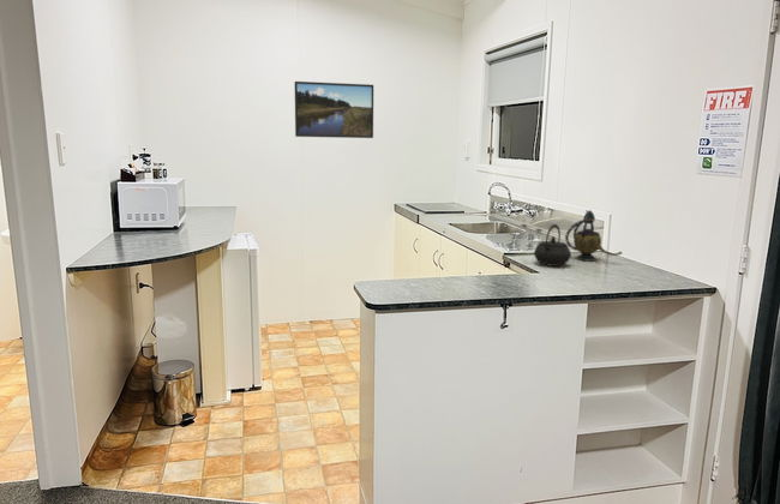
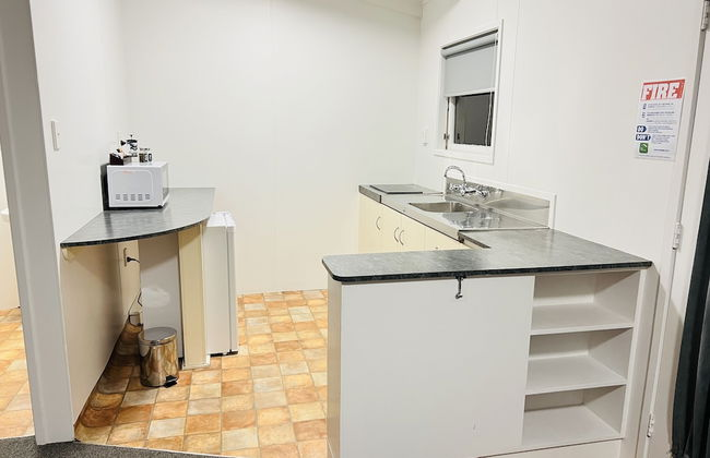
- kettle (553, 244)
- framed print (335, 110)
- teapot (595, 235)
